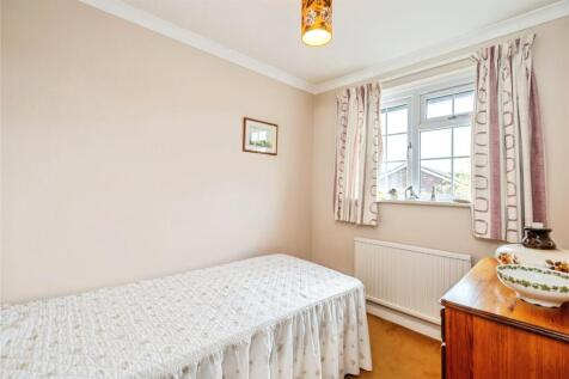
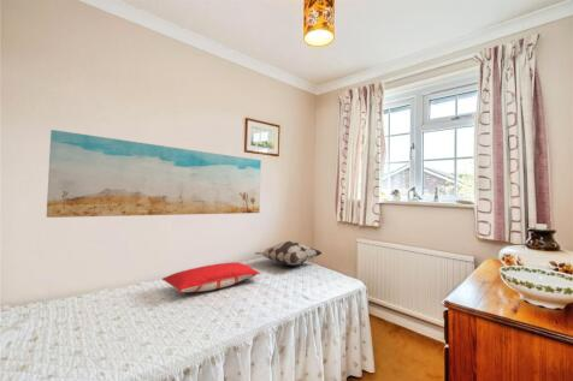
+ pillow (213, 275)
+ wall art (179, 181)
+ decorative pillow (288, 252)
